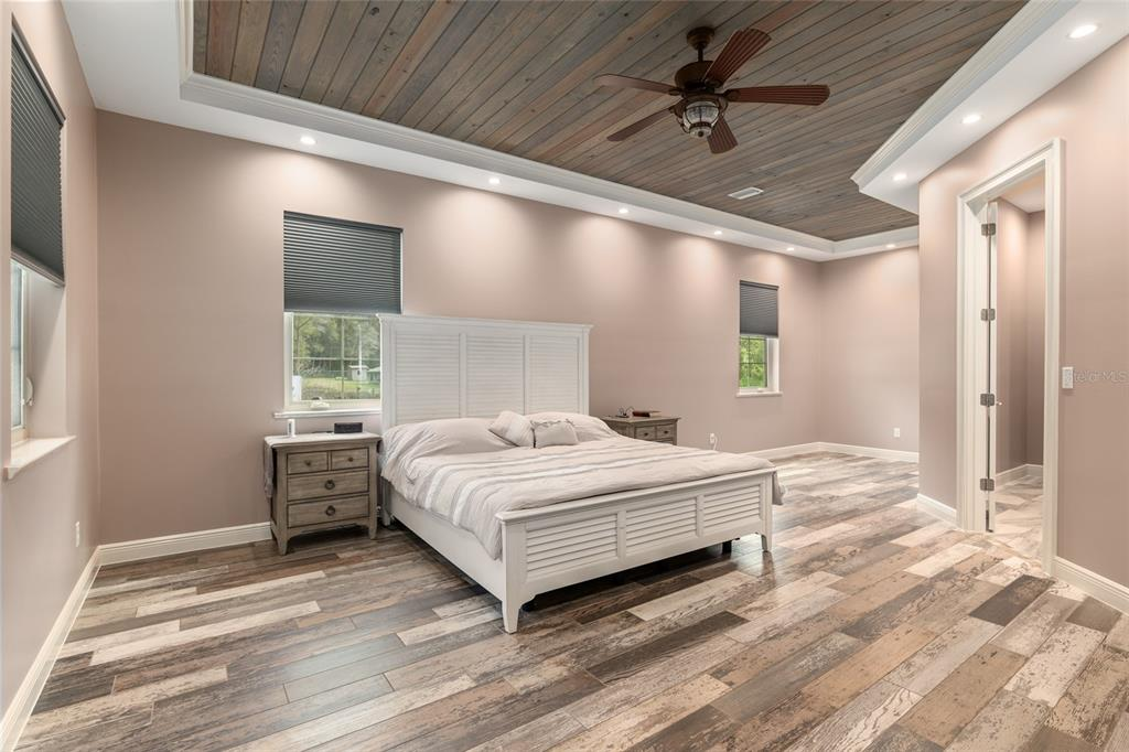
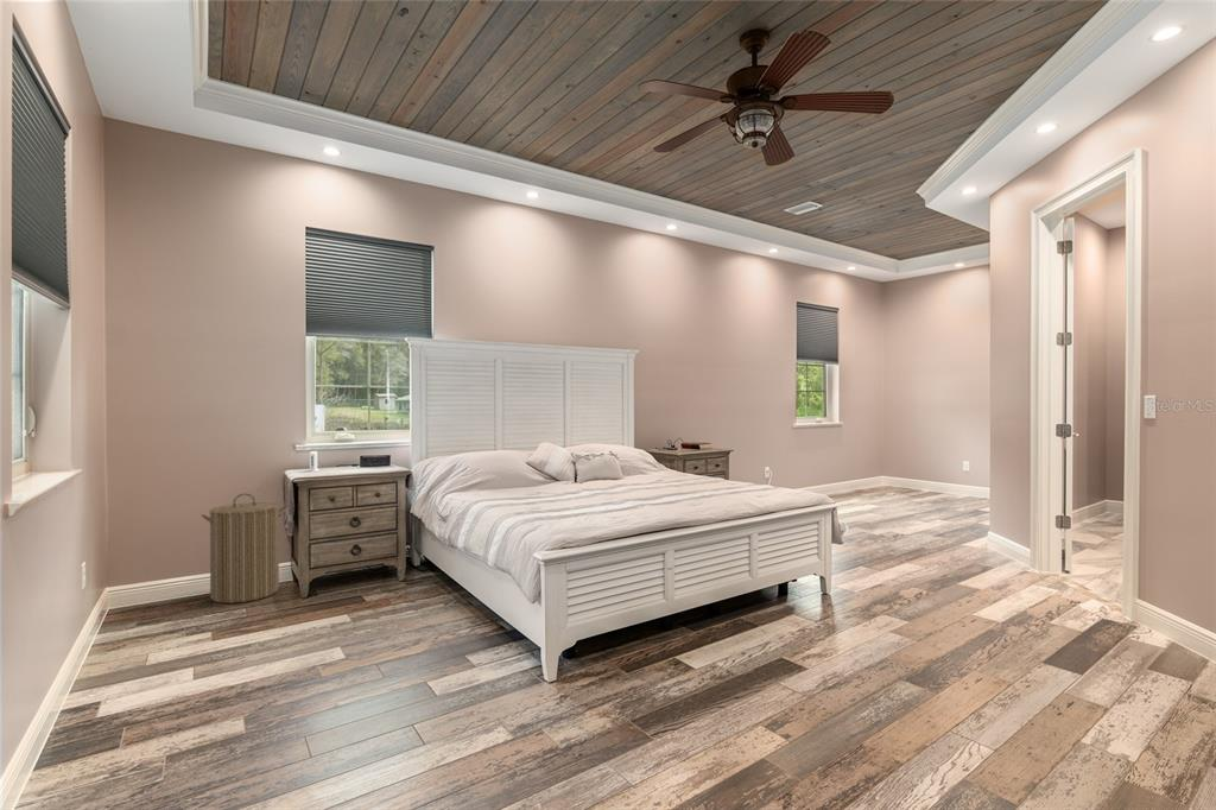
+ laundry hamper (245, 543)
